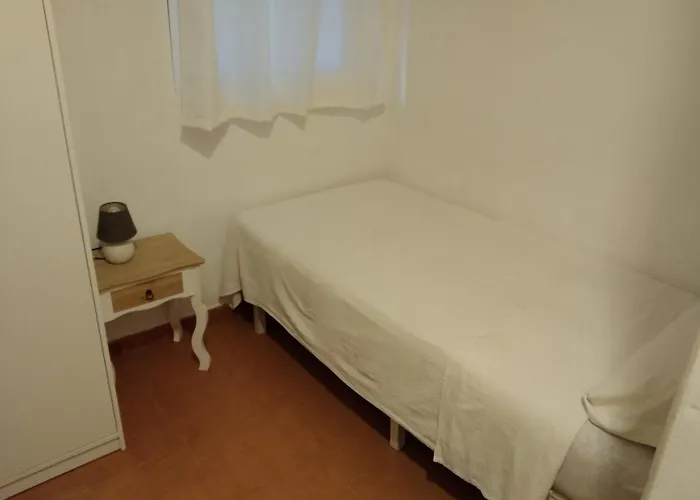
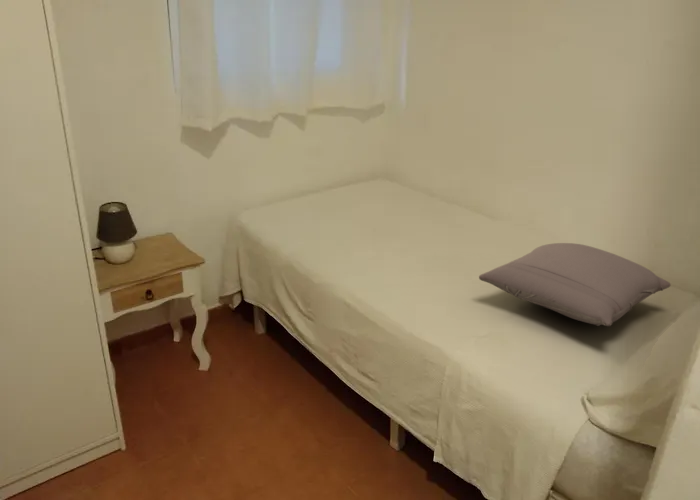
+ pillow (572, 281)
